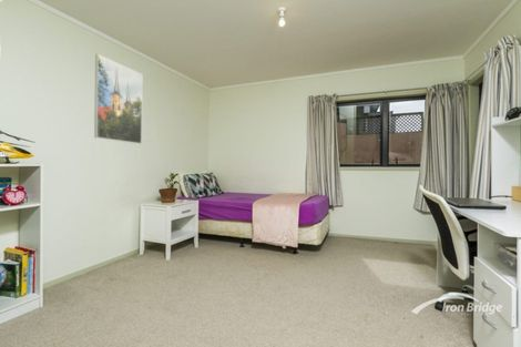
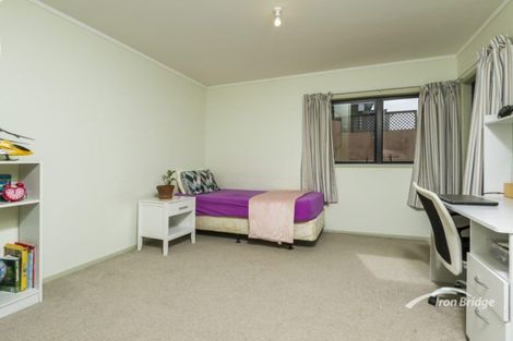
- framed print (120, 103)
